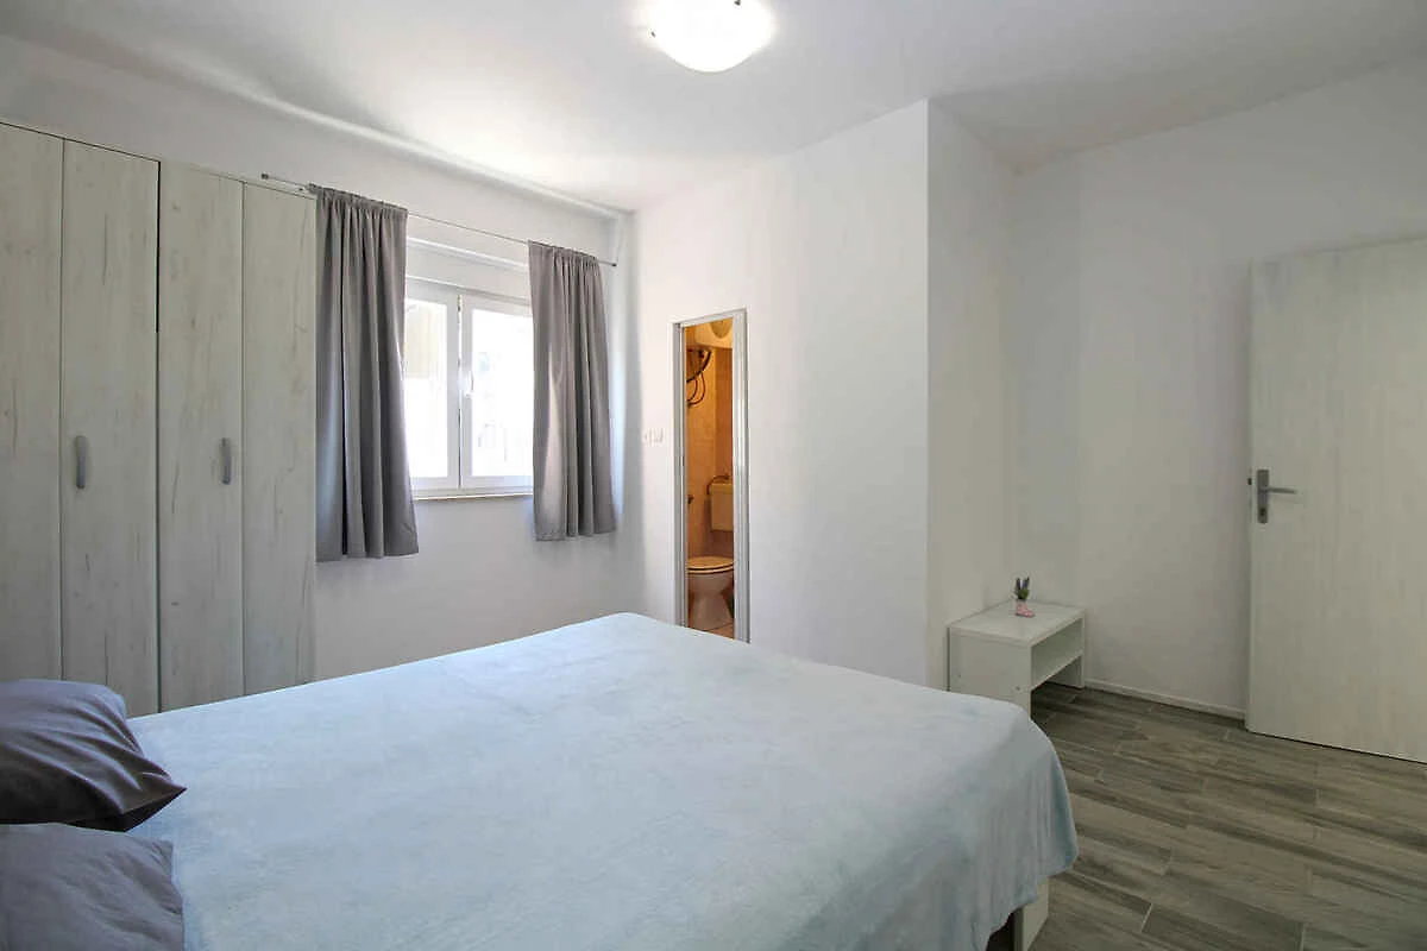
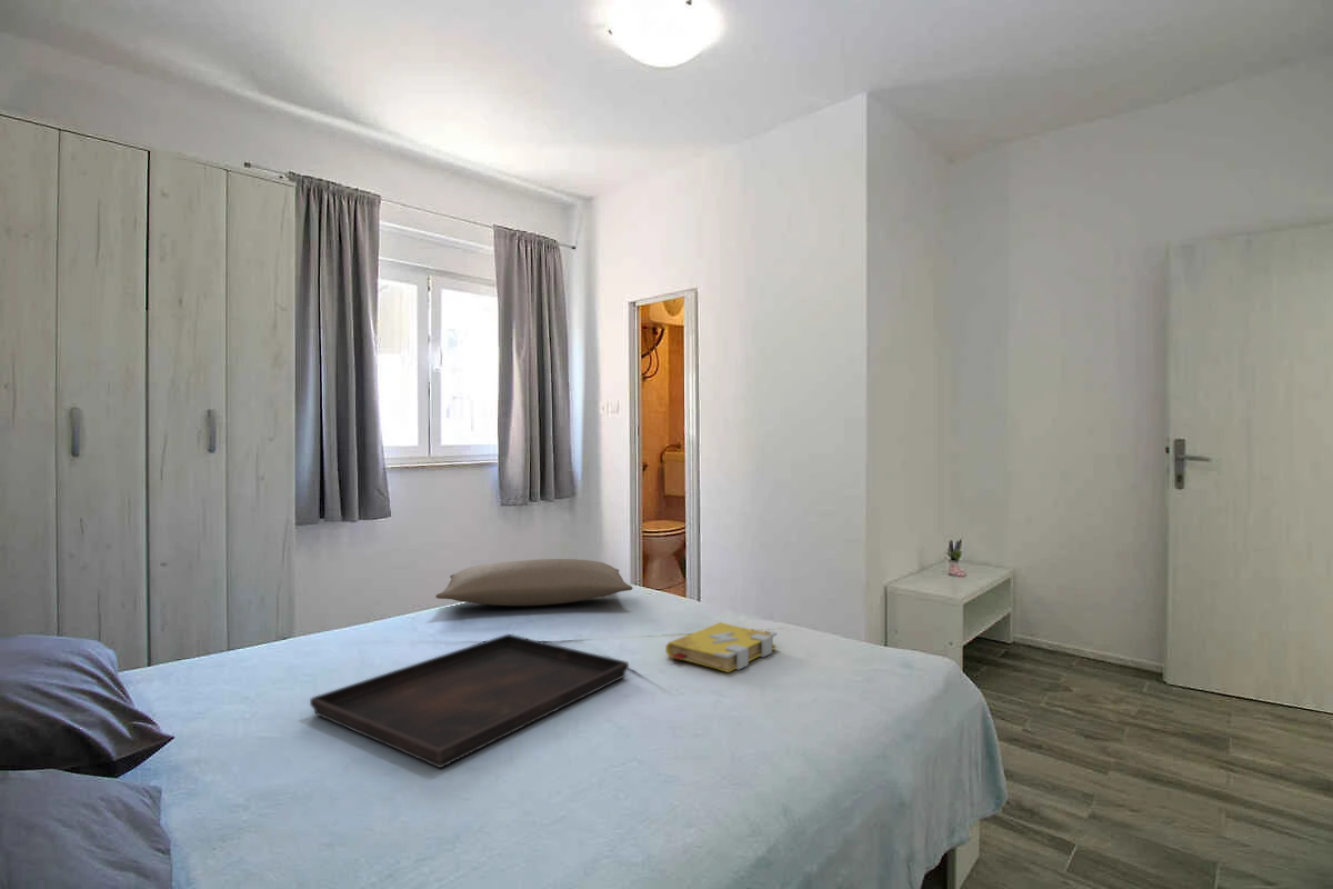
+ pillow (537, 582)
+ spell book (721, 646)
+ serving tray (481, 686)
